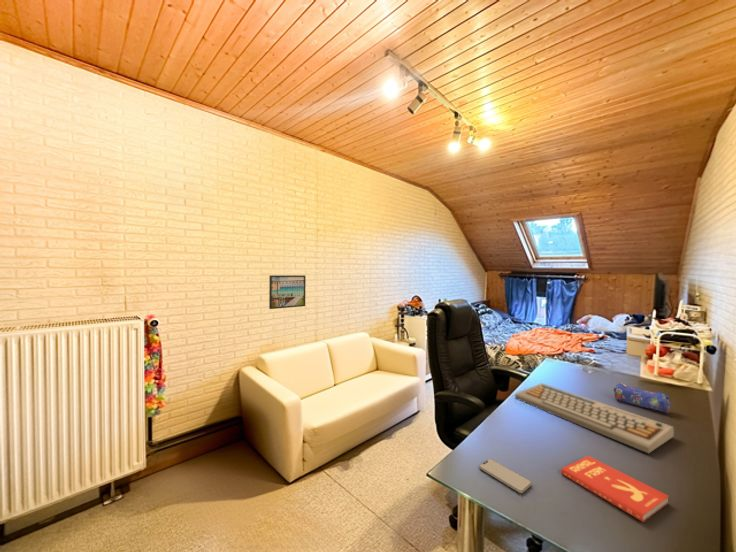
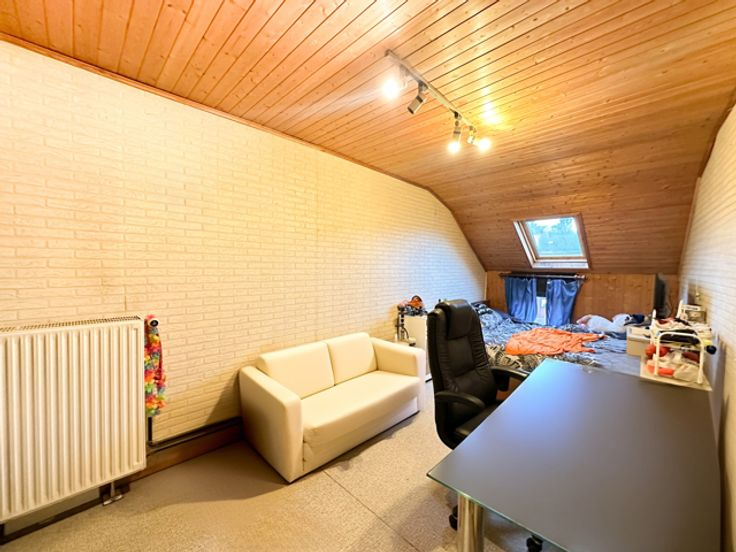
- smartphone (504, 474)
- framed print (288, 291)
- book (611, 484)
- keyboard (584, 410)
- pencil case (640, 396)
